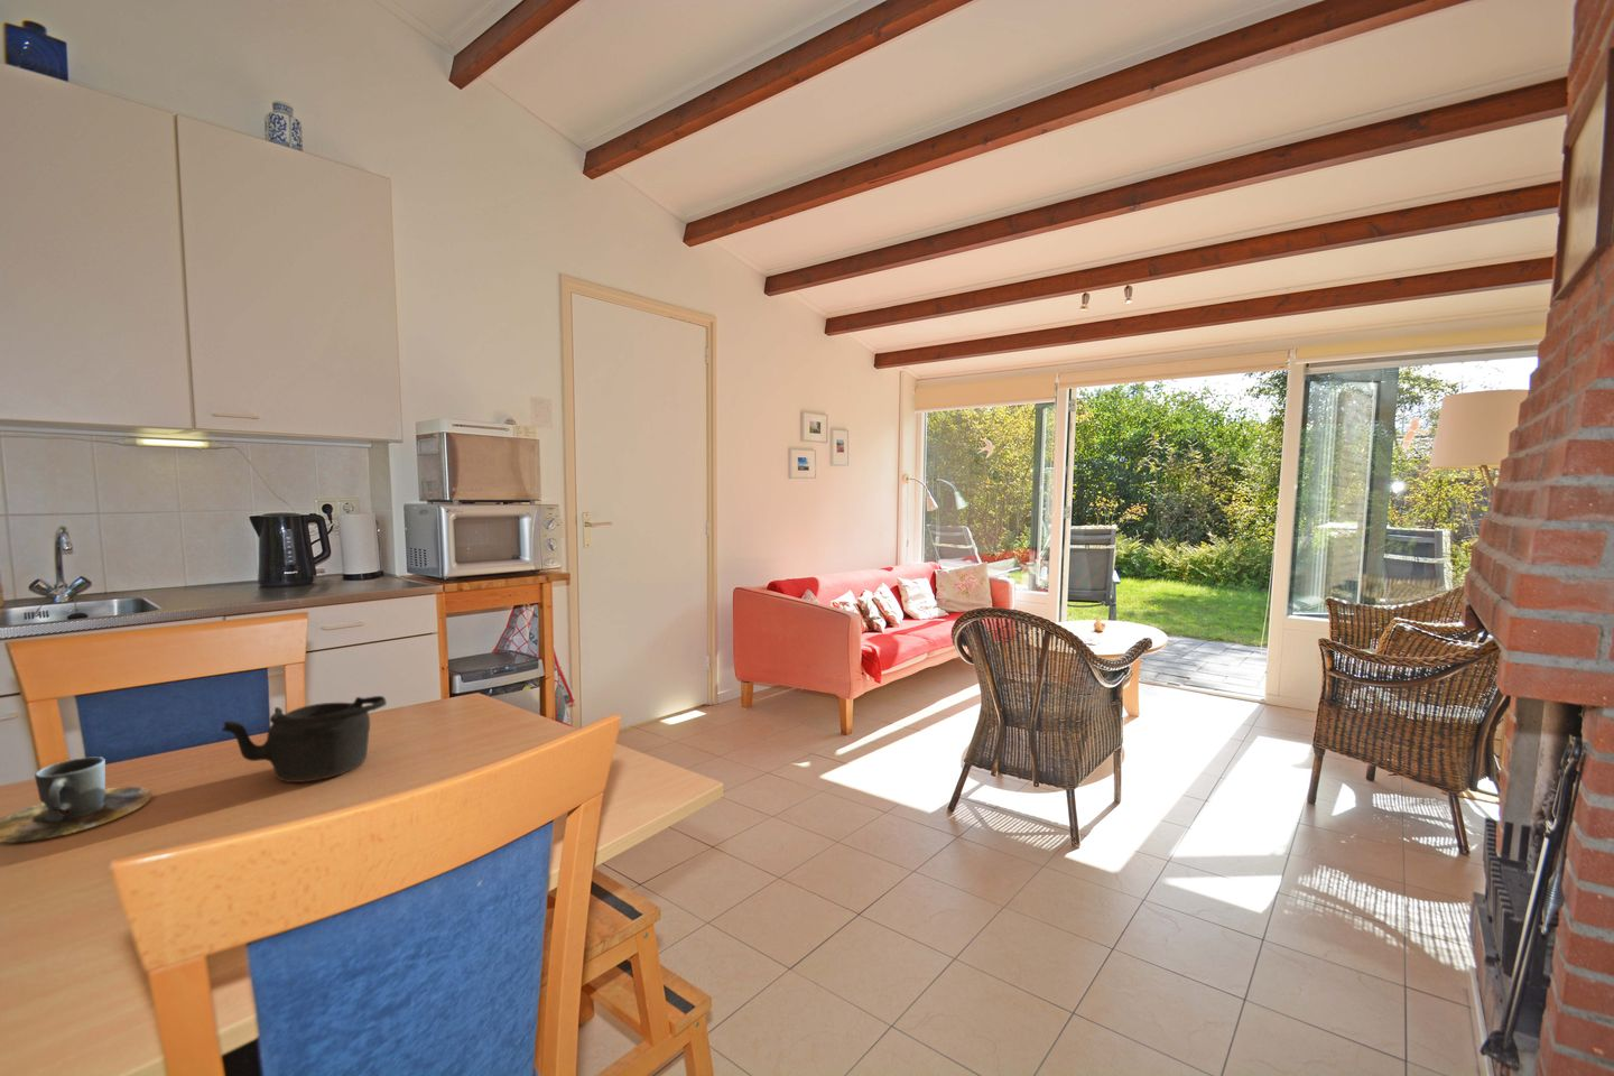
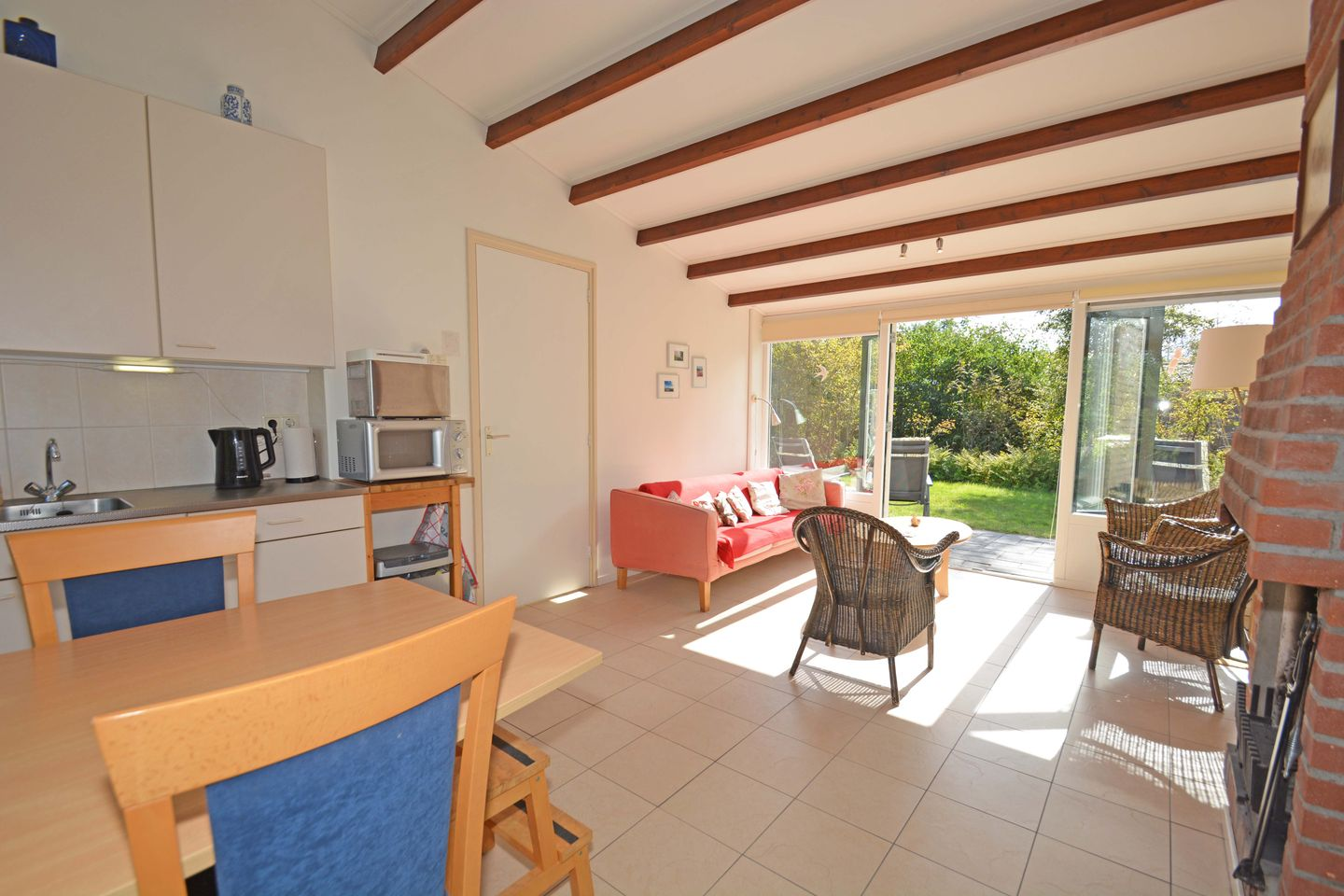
- teapot (311, 736)
- cup (72, 789)
